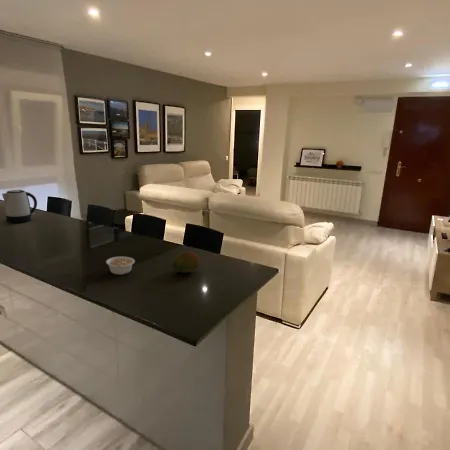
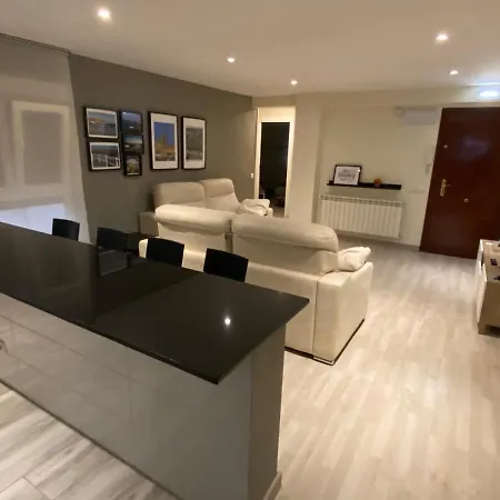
- fruit (185, 262)
- kettle (20, 205)
- legume (121, 265)
